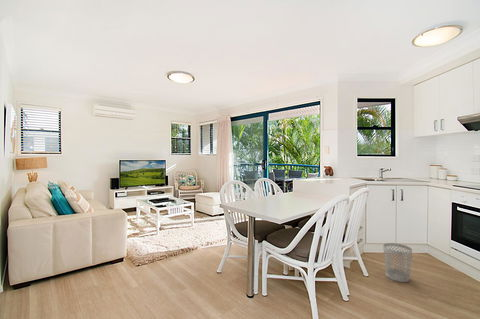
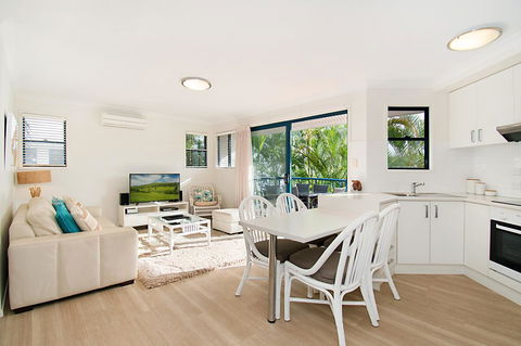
- wastebasket (398, 262)
